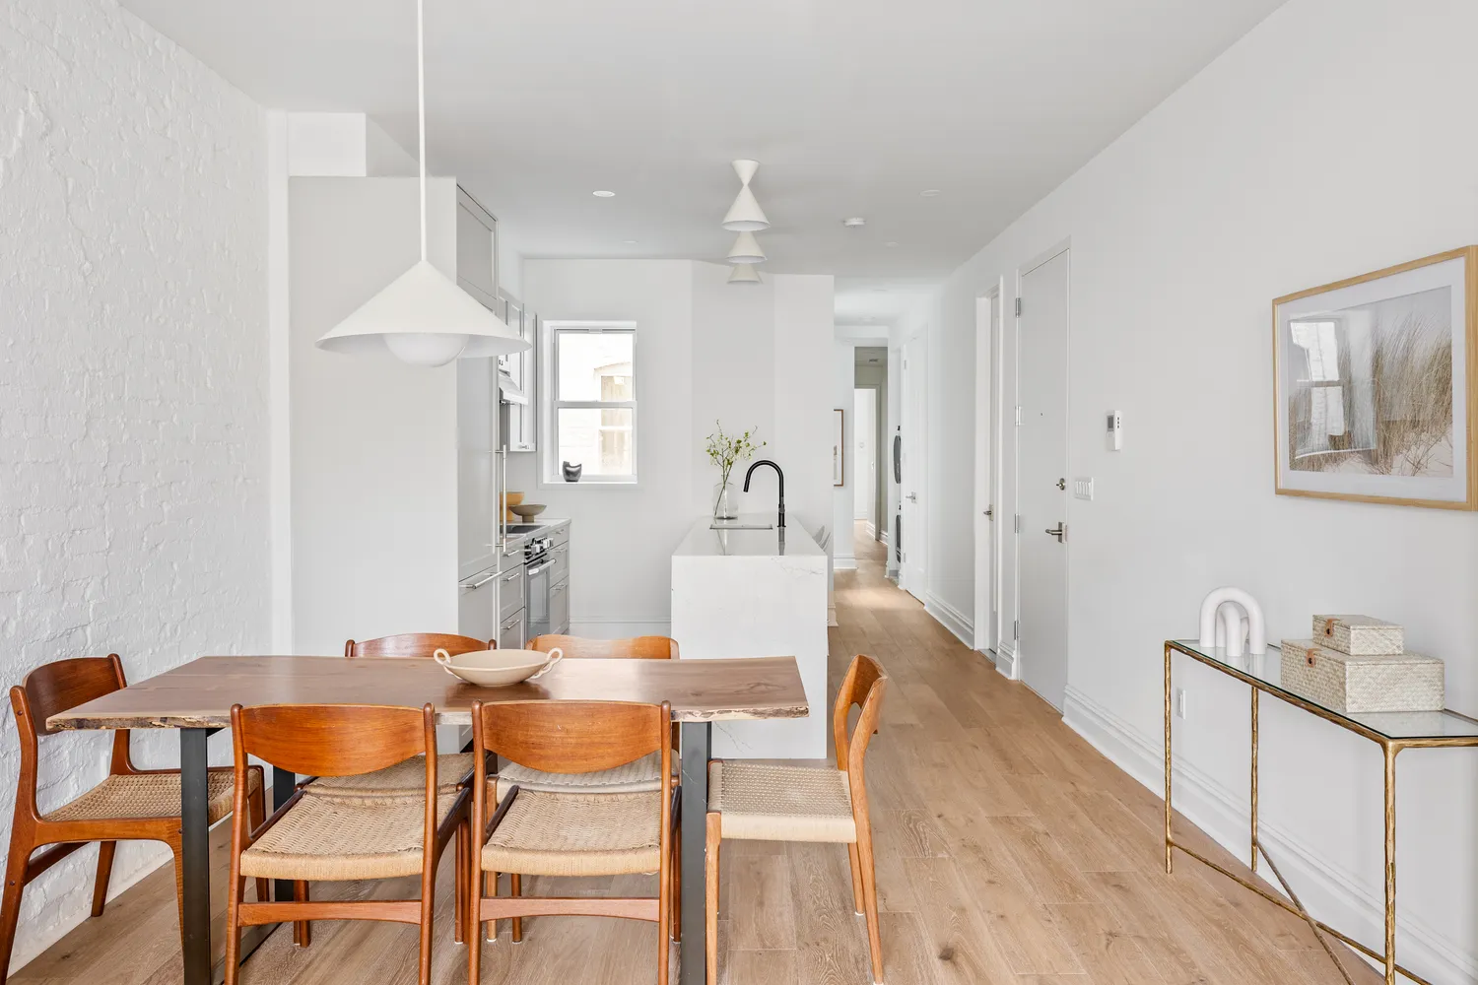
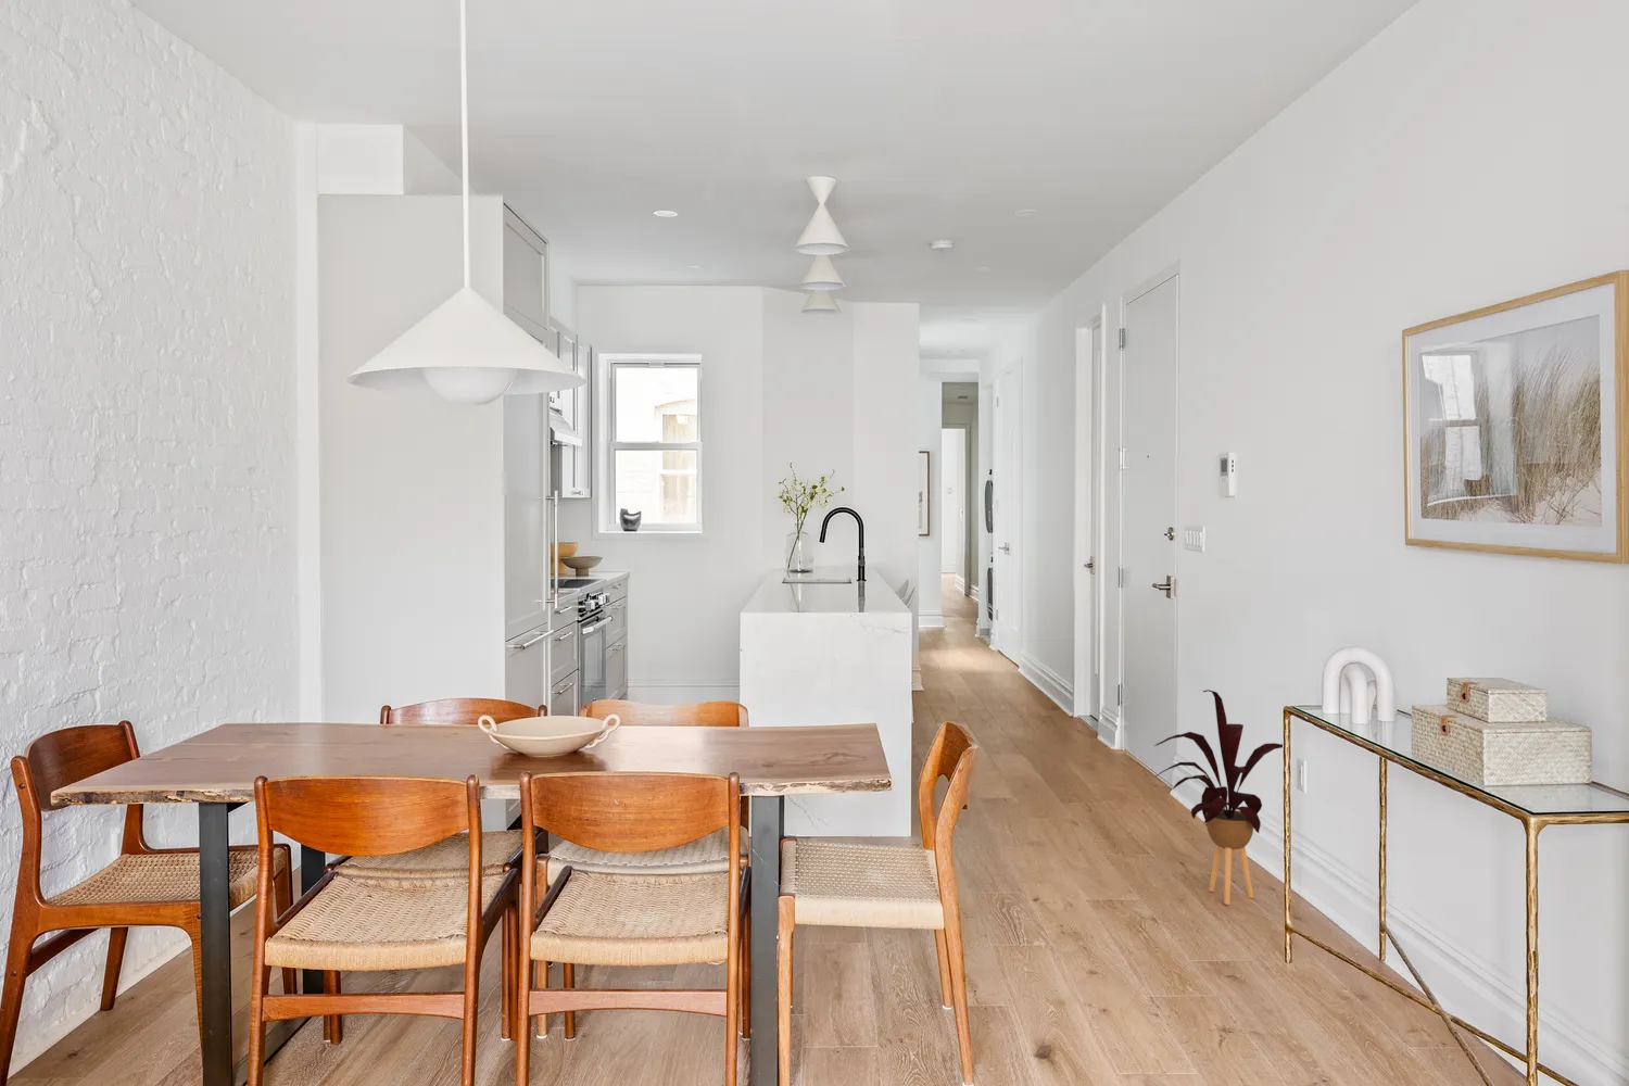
+ house plant (1218, 789)
